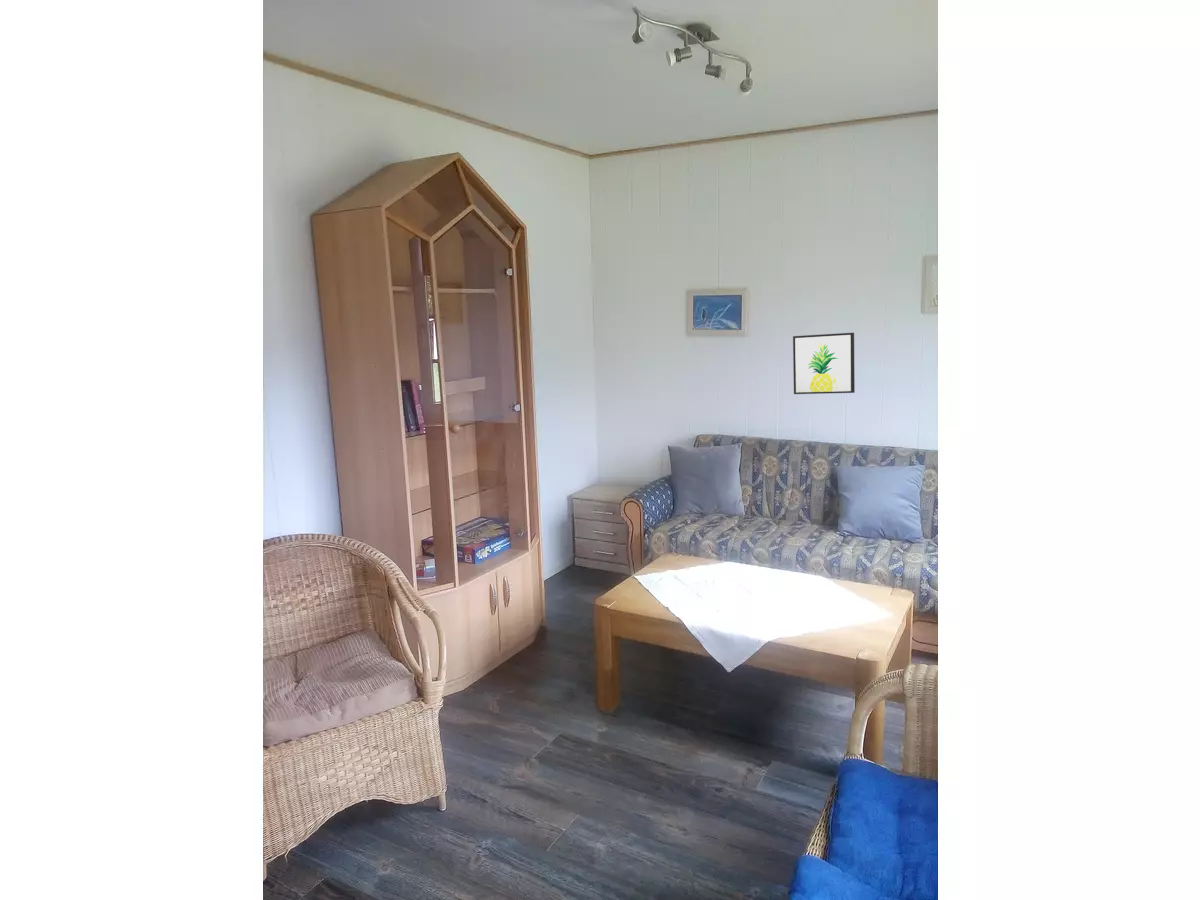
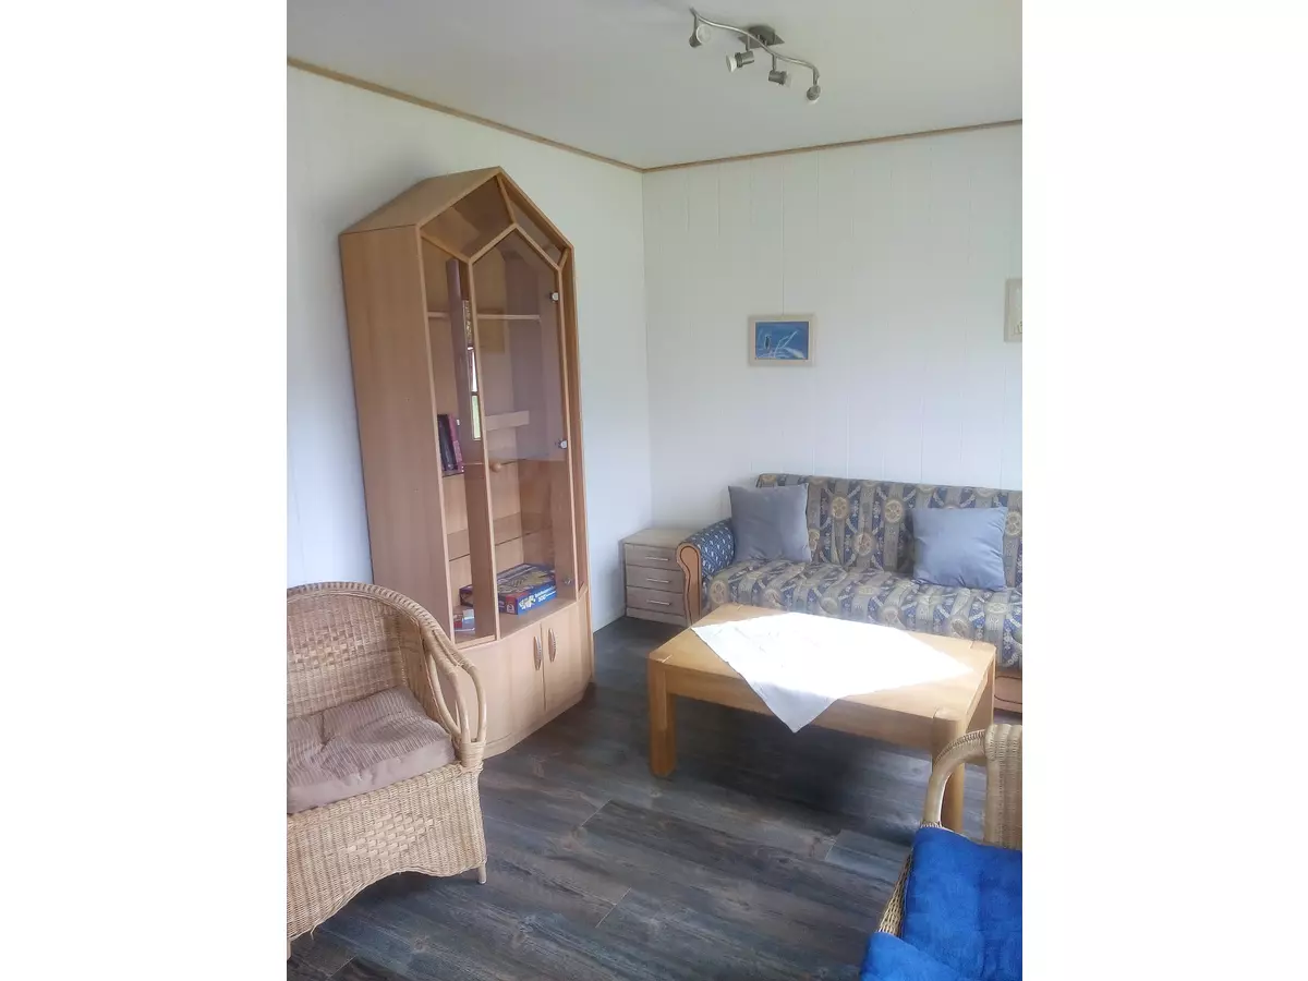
- wall art (823, 364)
